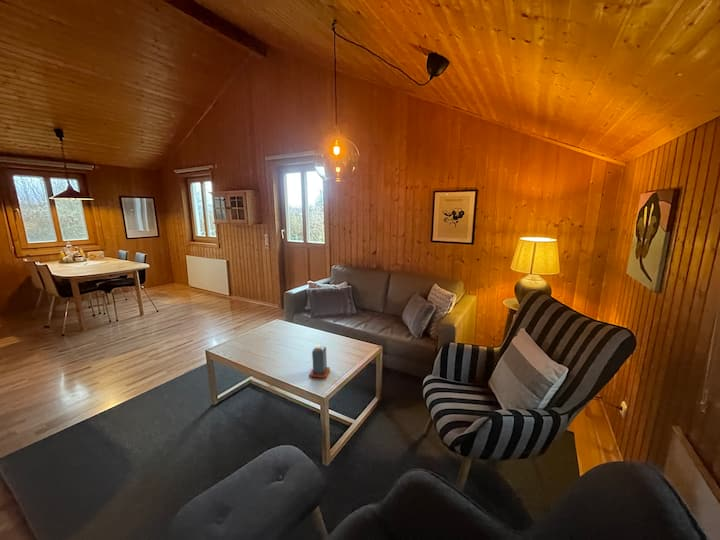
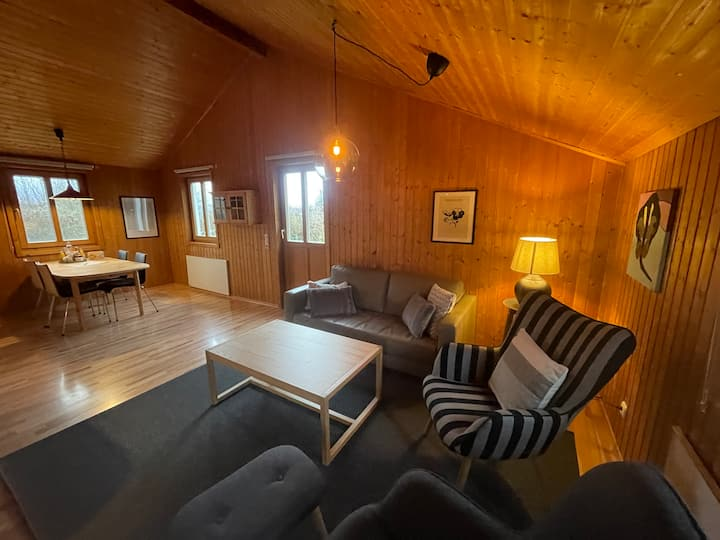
- candle (318, 358)
